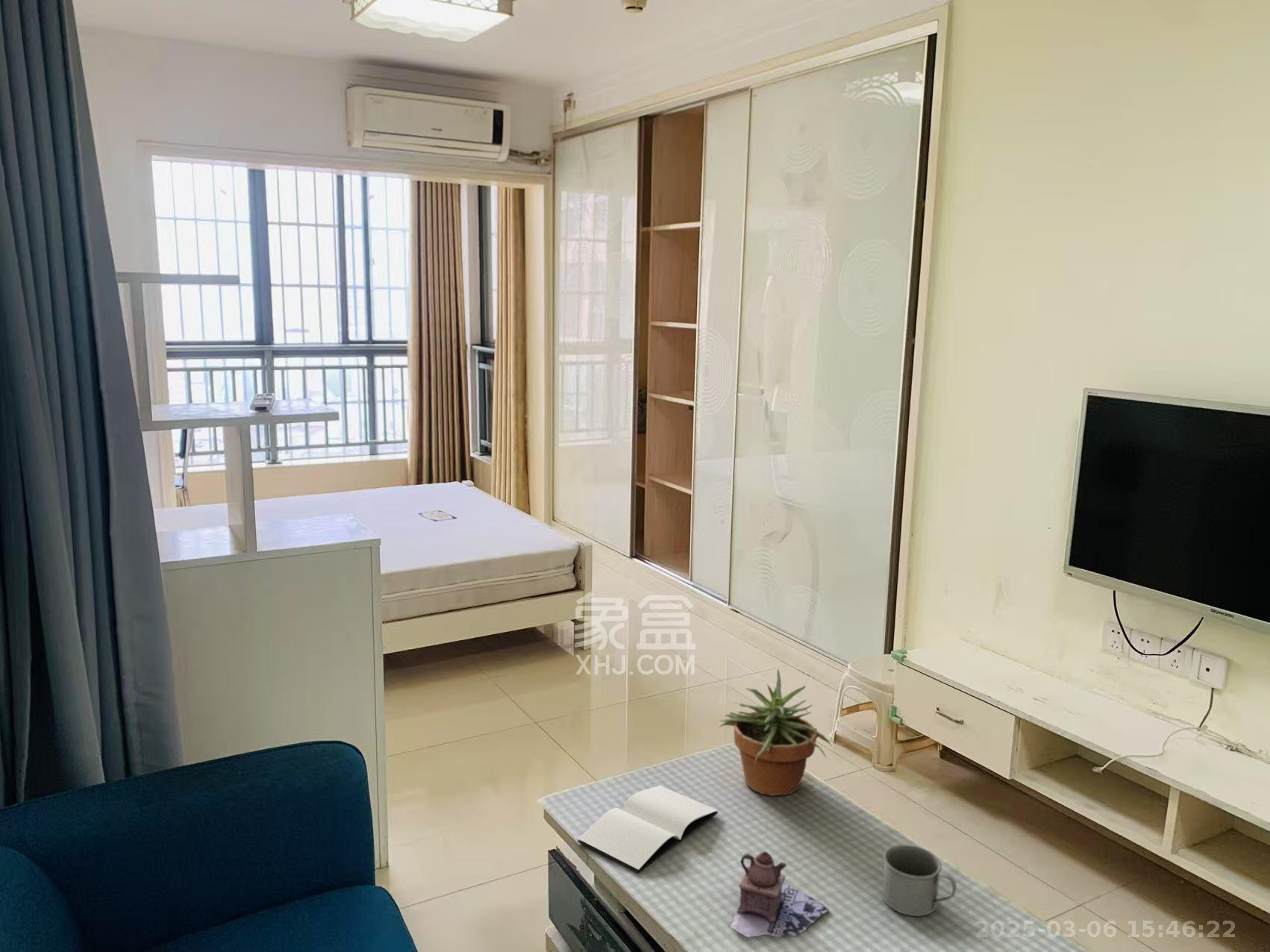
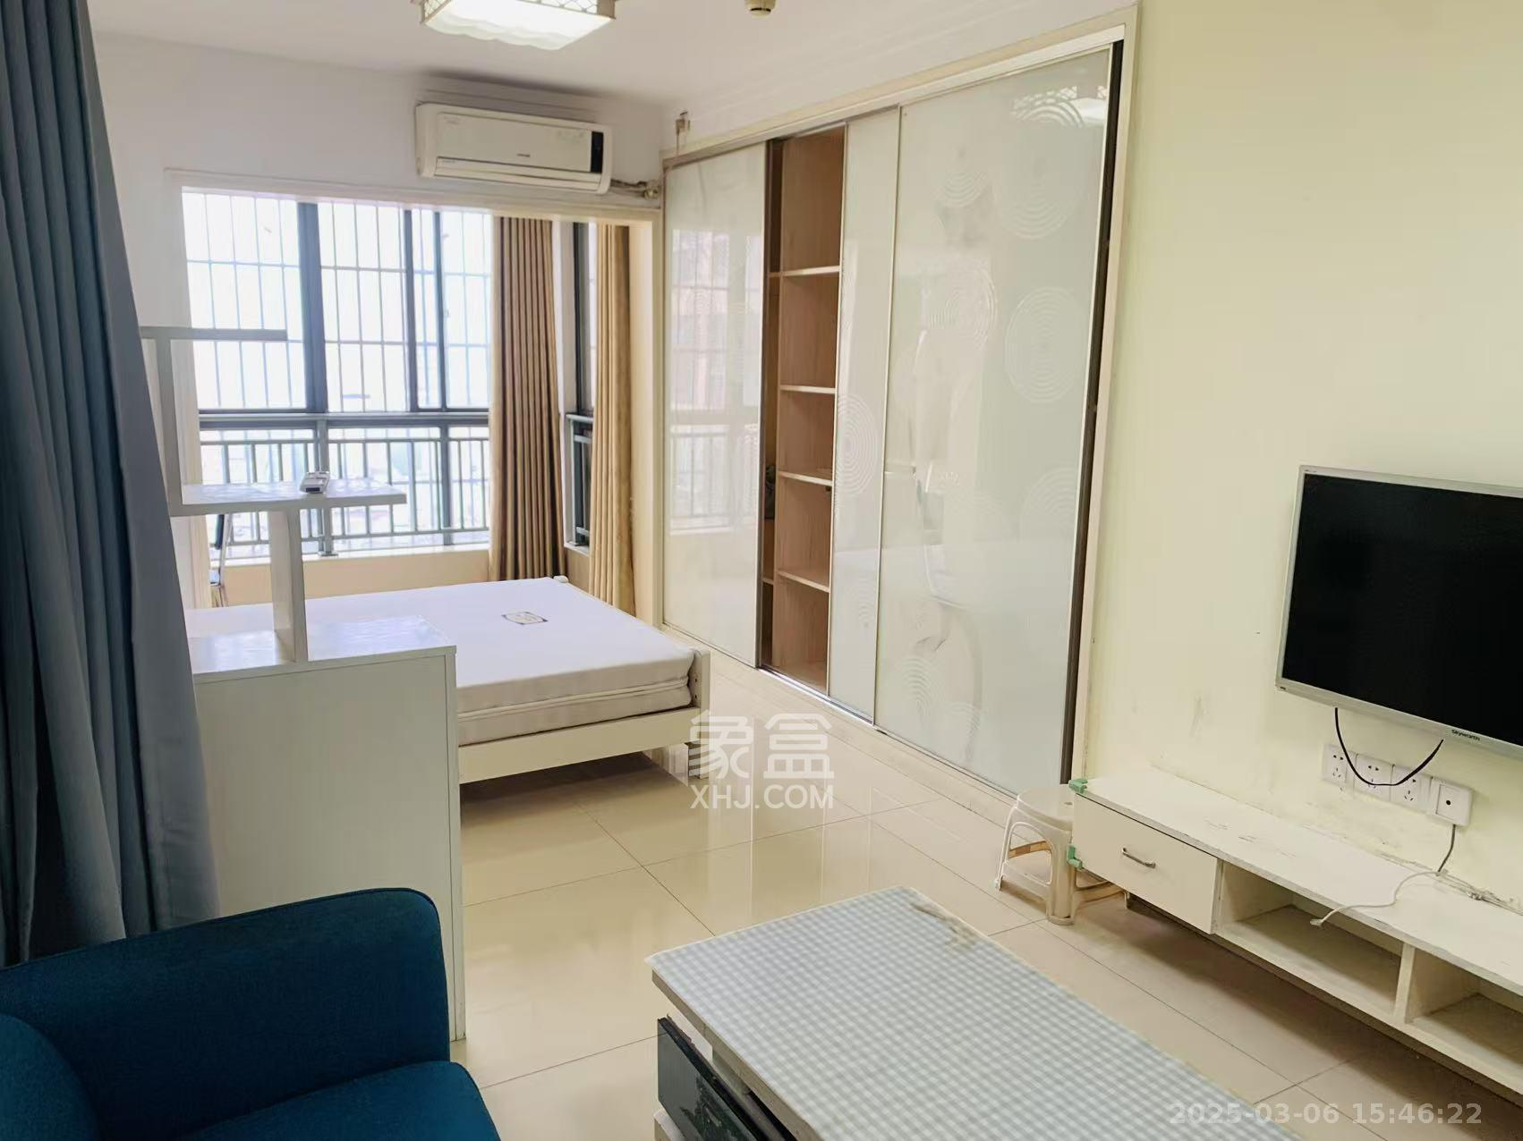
- mug (915, 881)
- book (649, 821)
- teapot (766, 882)
- potted plant (778, 733)
